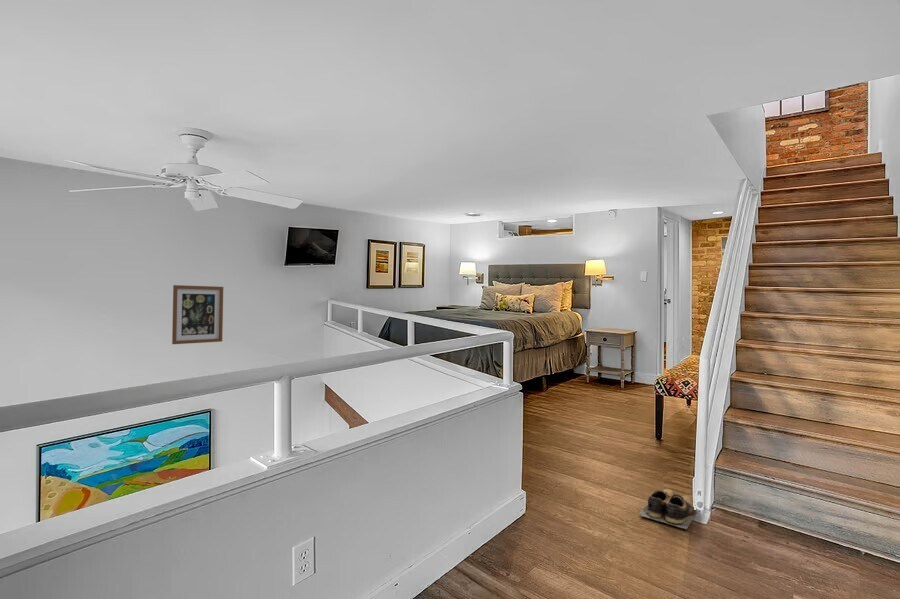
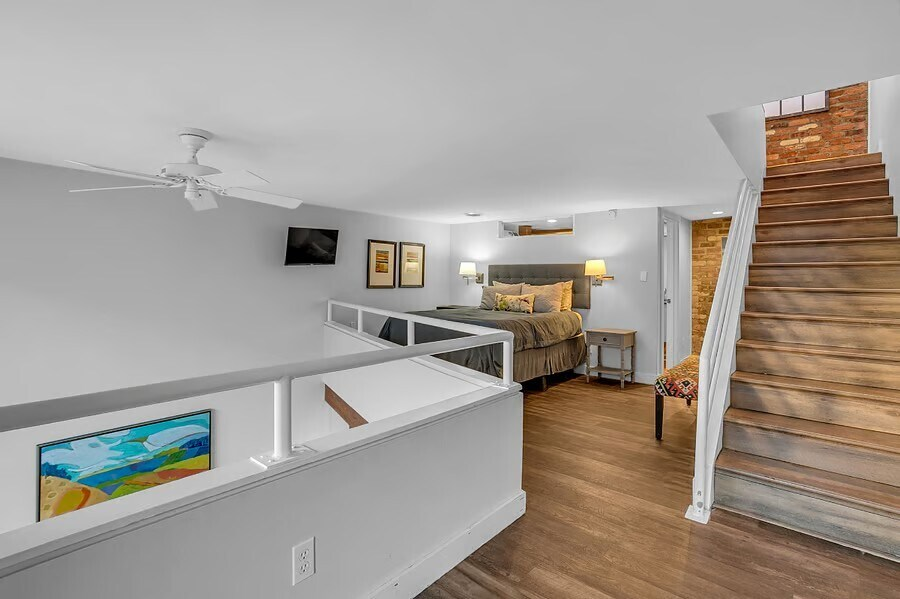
- wall art (198, 314)
- shoes (669, 501)
